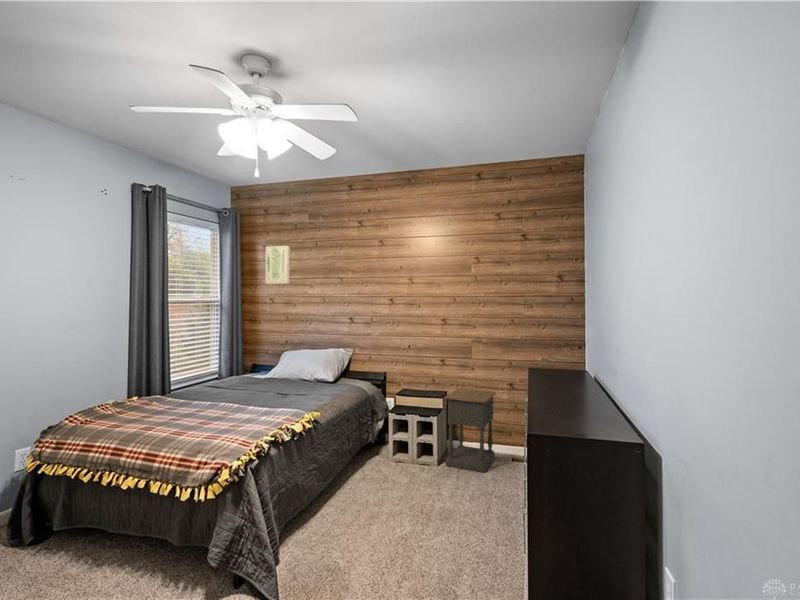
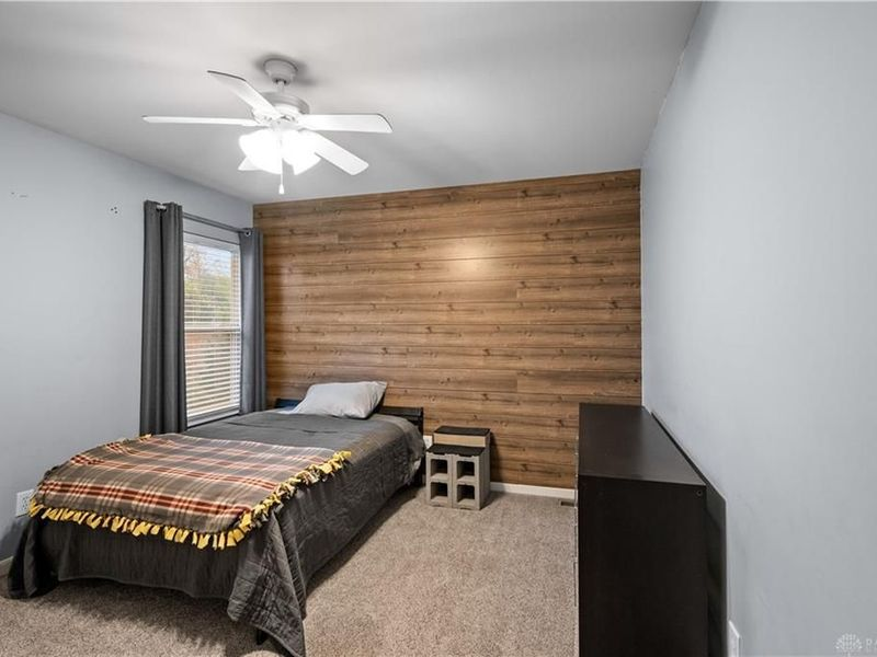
- wall art (277, 265)
- nightstand (471, 425)
